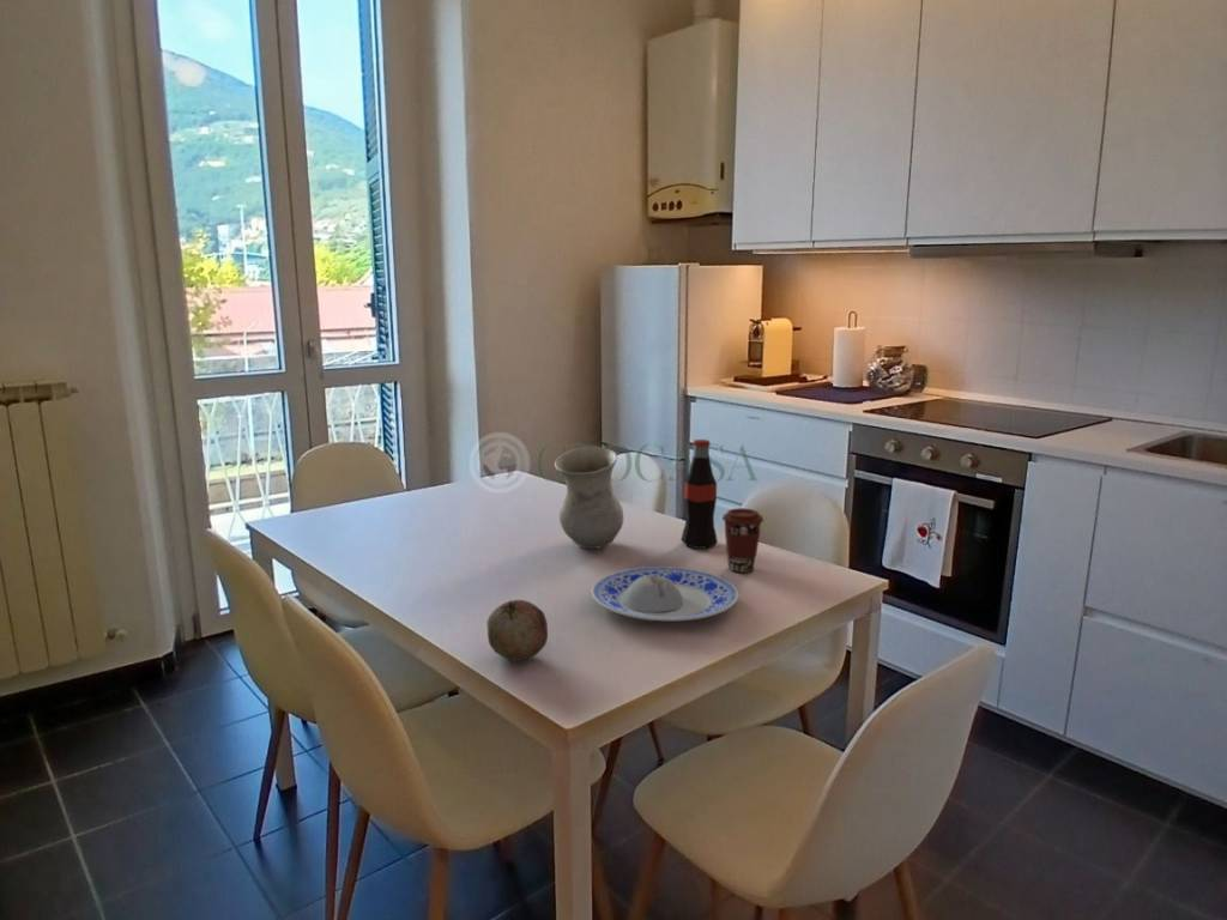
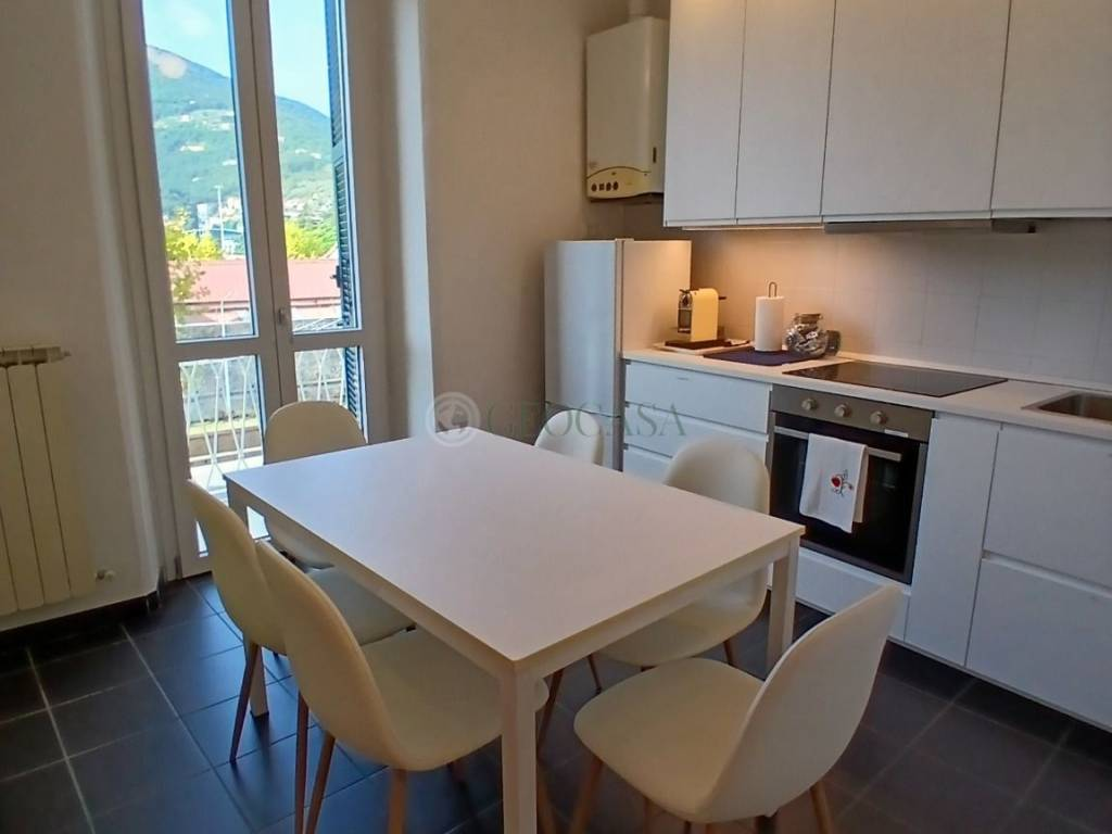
- vase (590, 498)
- fruit (516, 627)
- plate (664, 589)
- bottle (700, 491)
- coffee cup (742, 540)
